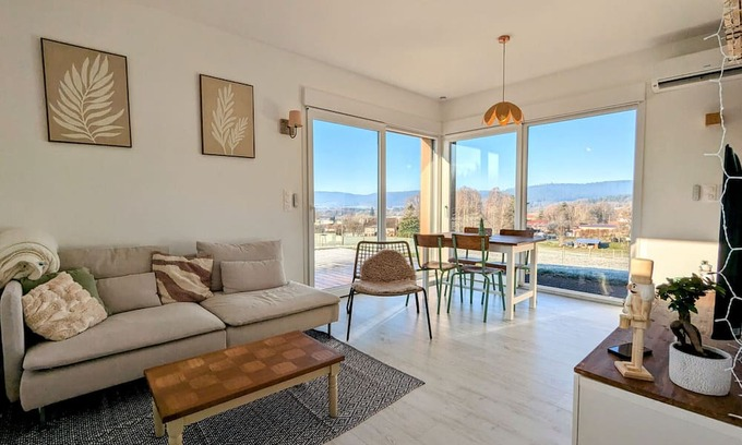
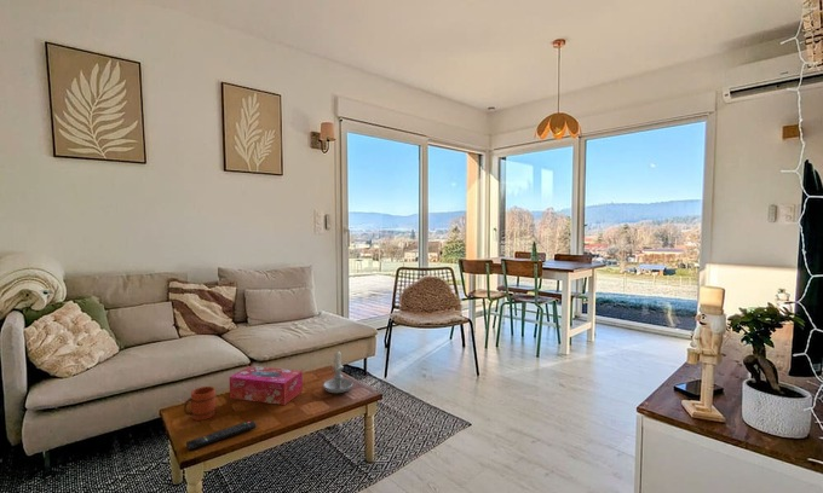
+ mug (200, 404)
+ tissue box (266, 384)
+ remote control (223, 434)
+ candle (338, 370)
